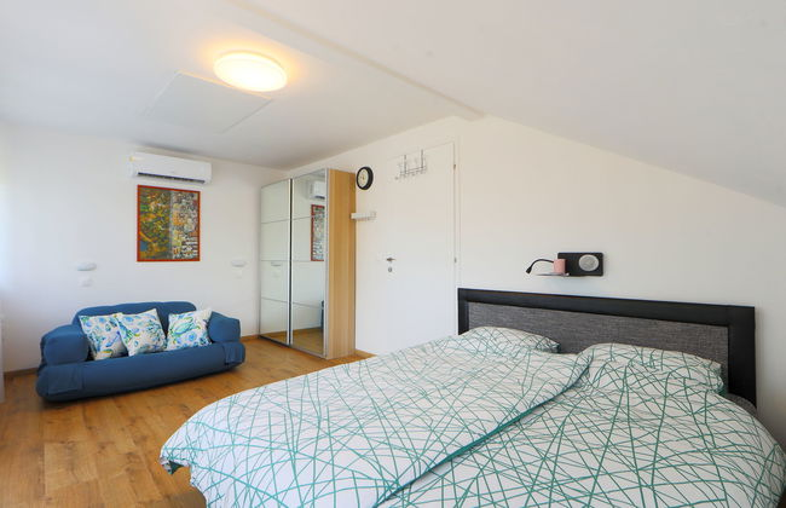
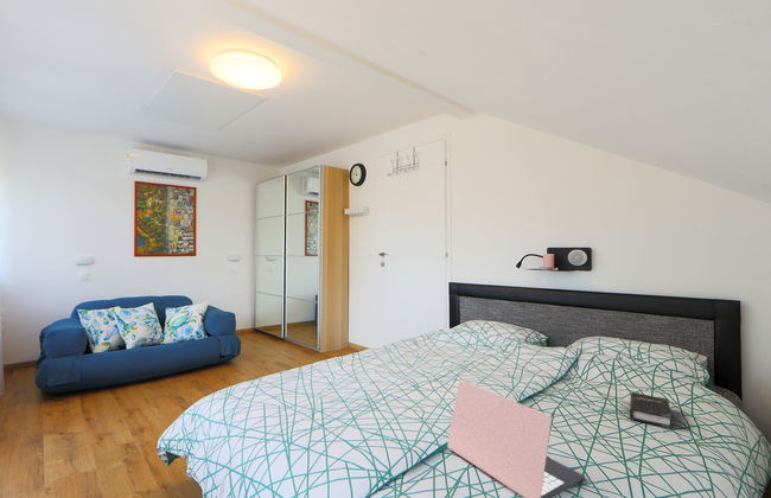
+ hardback book (649, 408)
+ laptop (511, 427)
